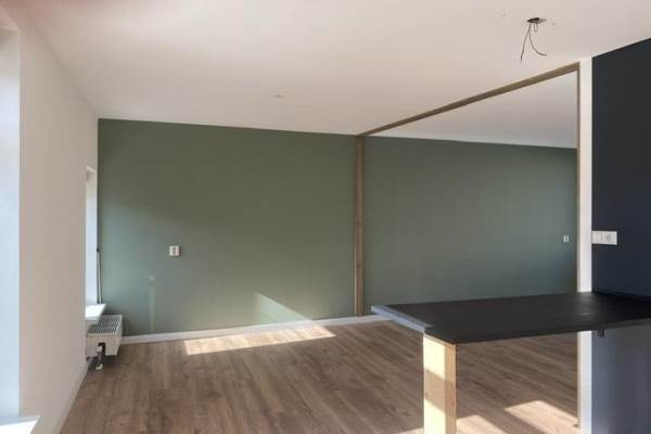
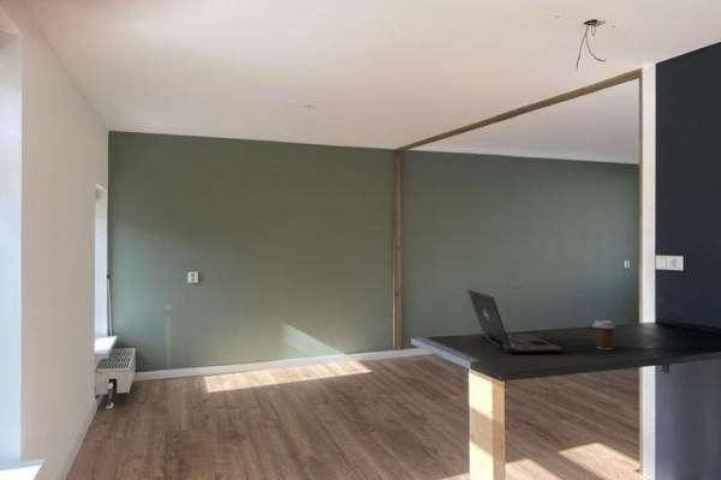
+ coffee cup (603, 335)
+ laptop (501, 320)
